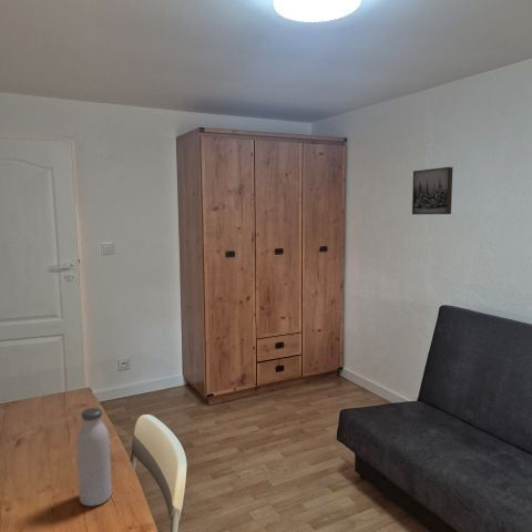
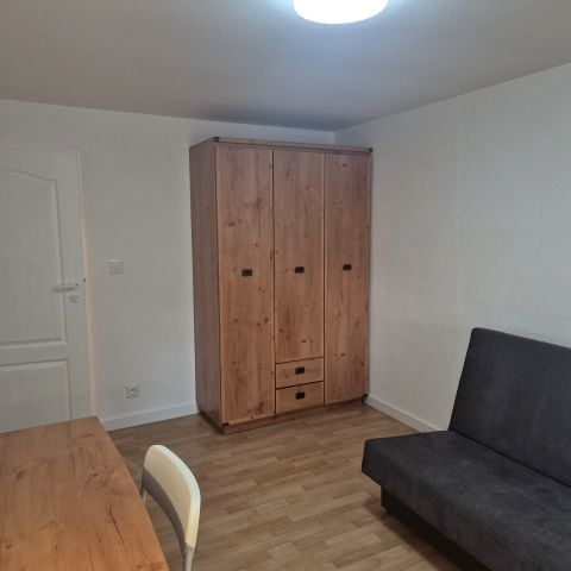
- water bottle (93, 454)
- wall art (431, 192)
